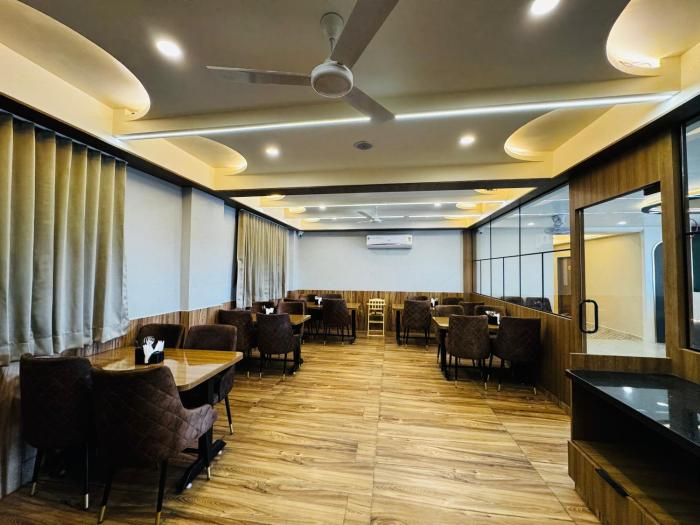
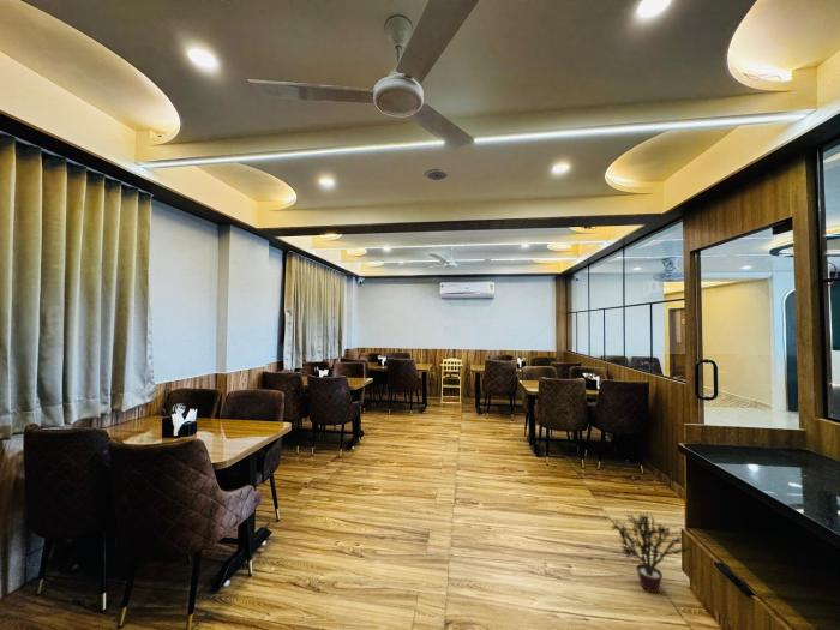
+ potted plant (647, 552)
